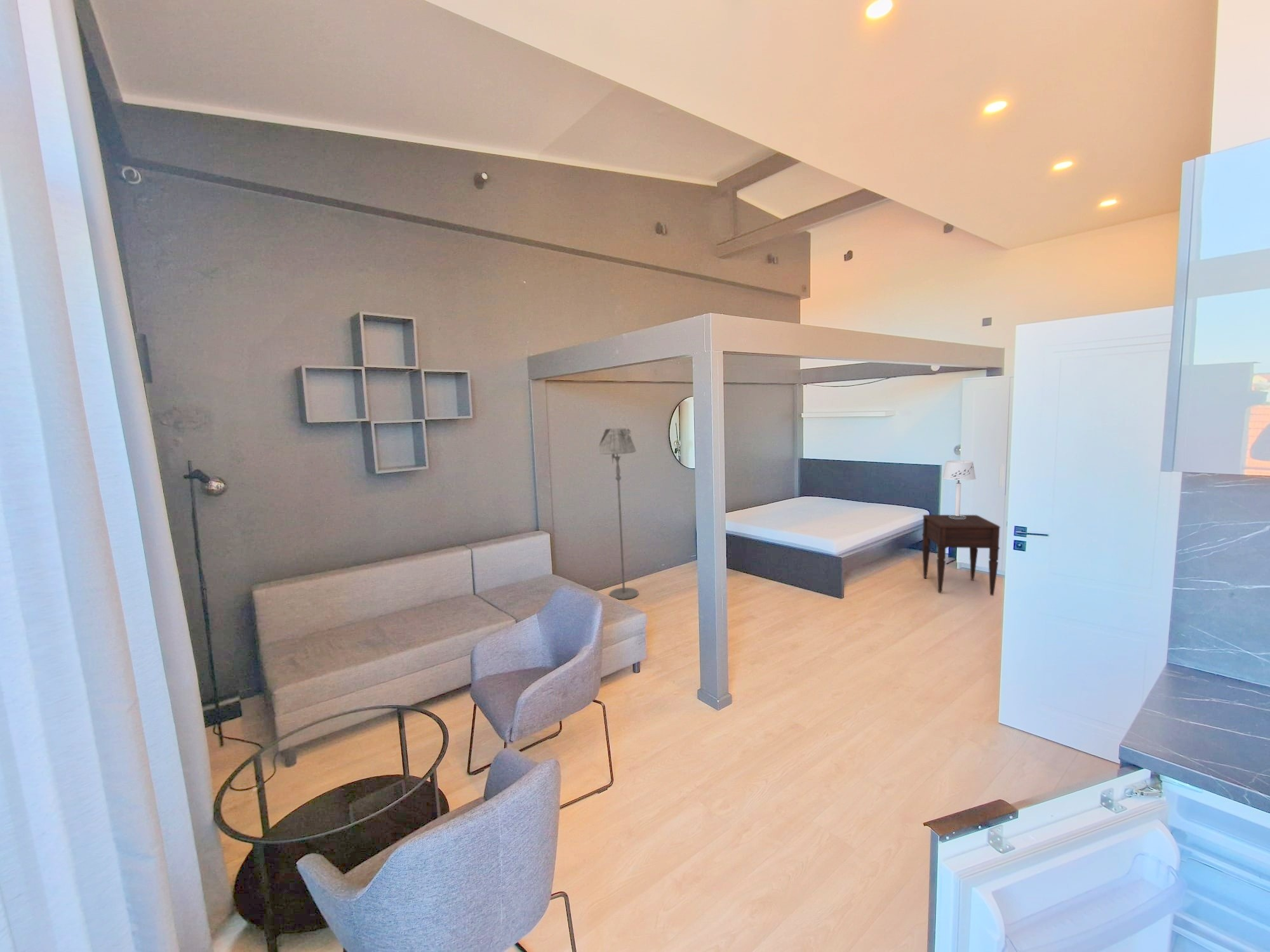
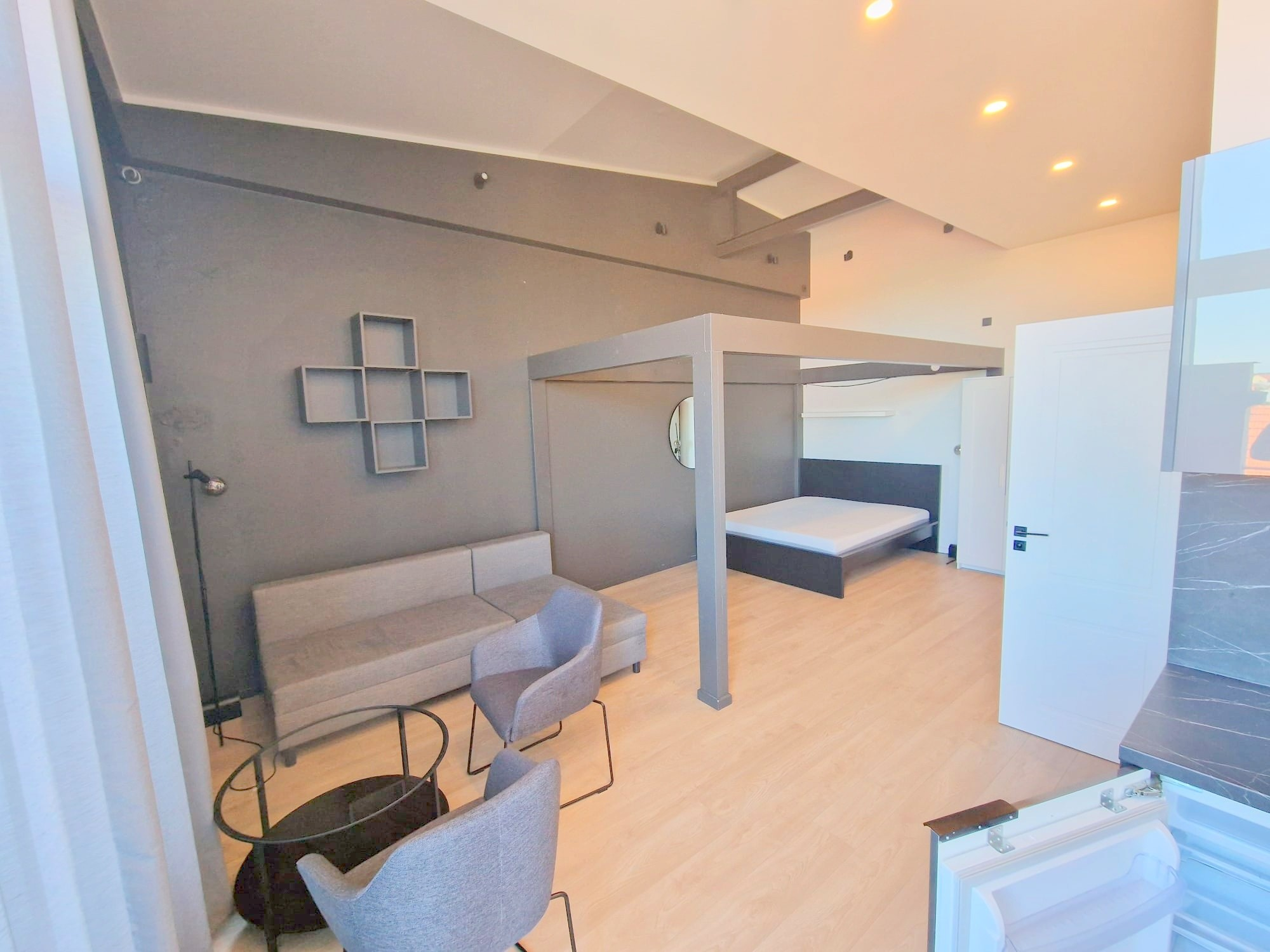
- nightstand (958, 547)
- table lamp (958, 489)
- floor lamp (620, 513)
